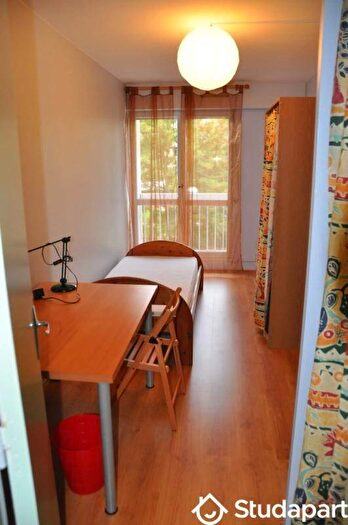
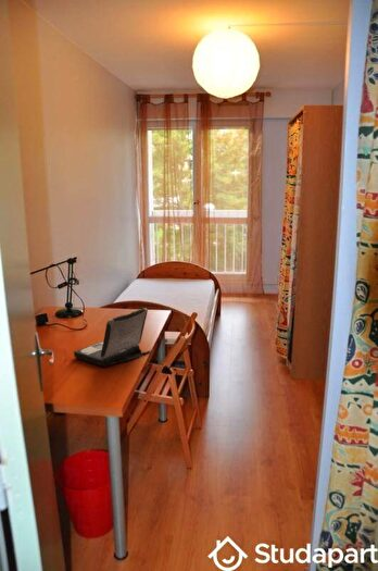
+ laptop (112, 333)
